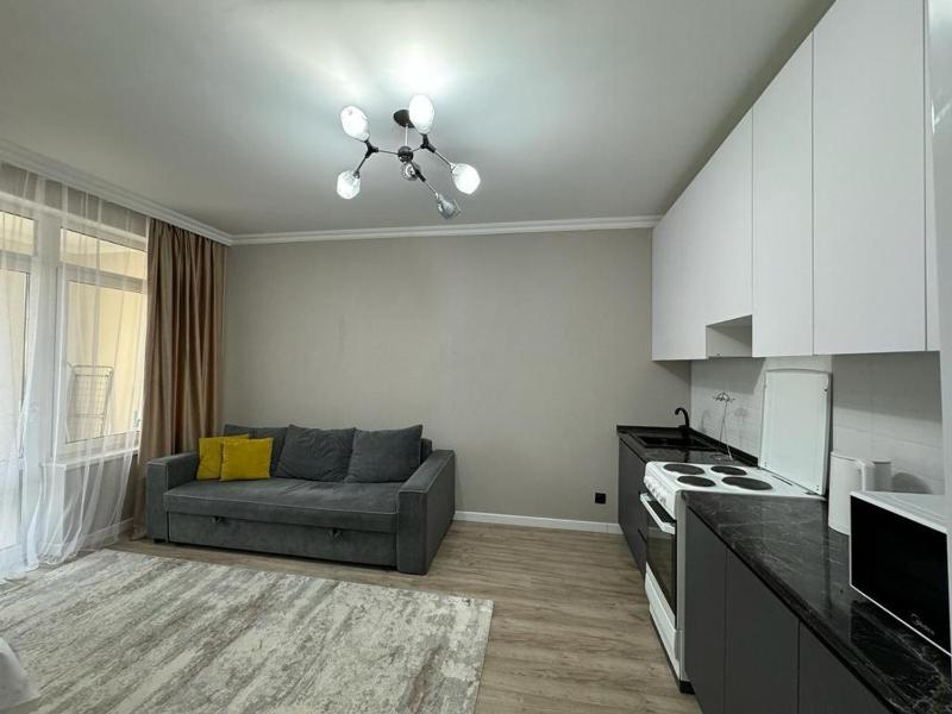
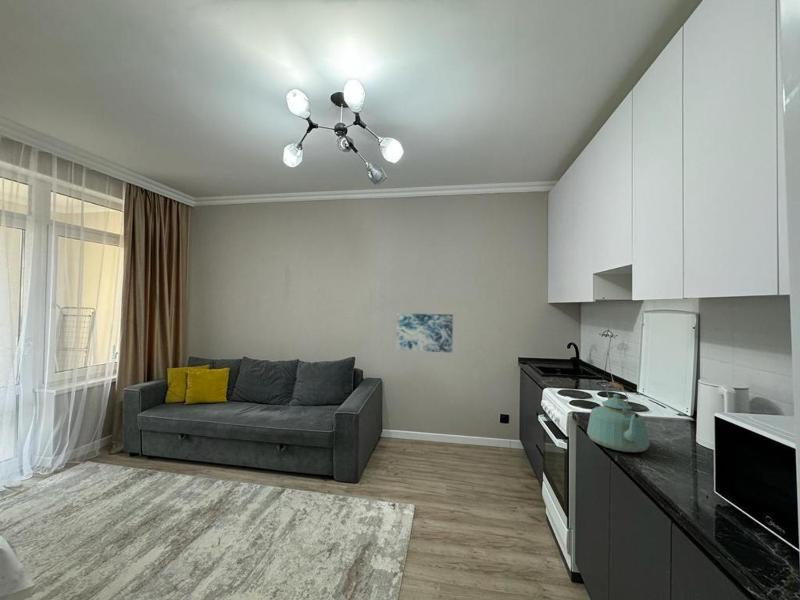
+ wall art (424, 332)
+ kettle (619, 414)
